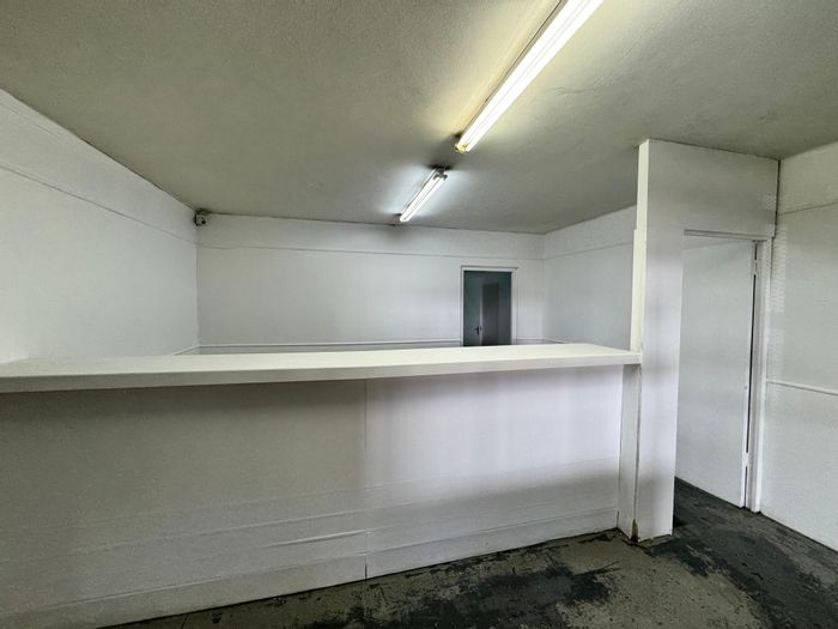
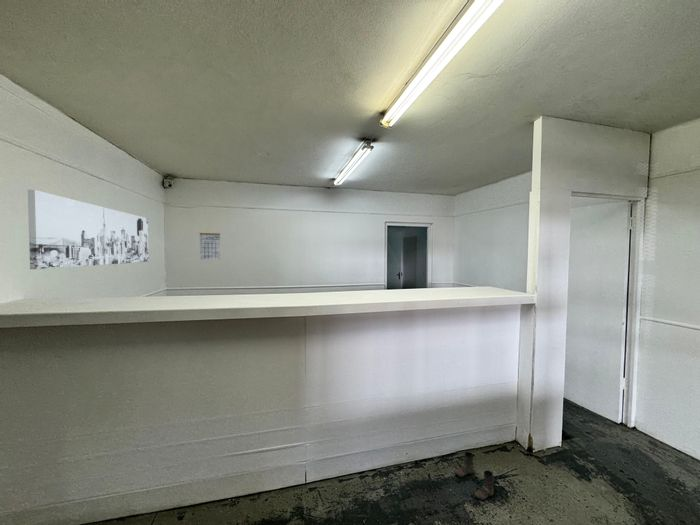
+ calendar (210, 243)
+ boots (472, 472)
+ wall art (106, 236)
